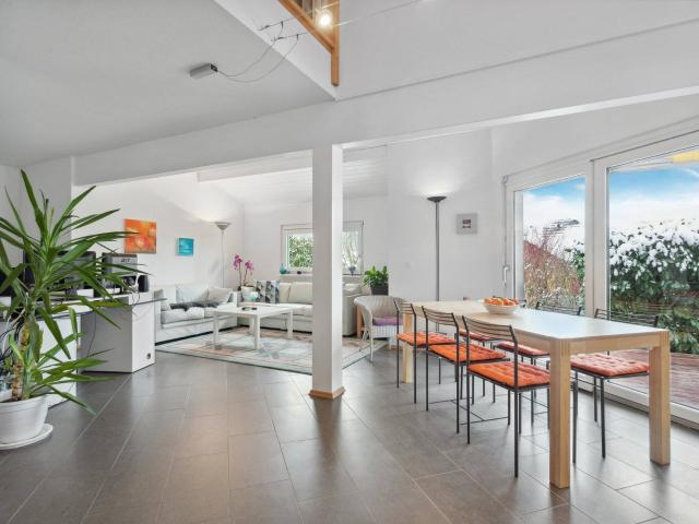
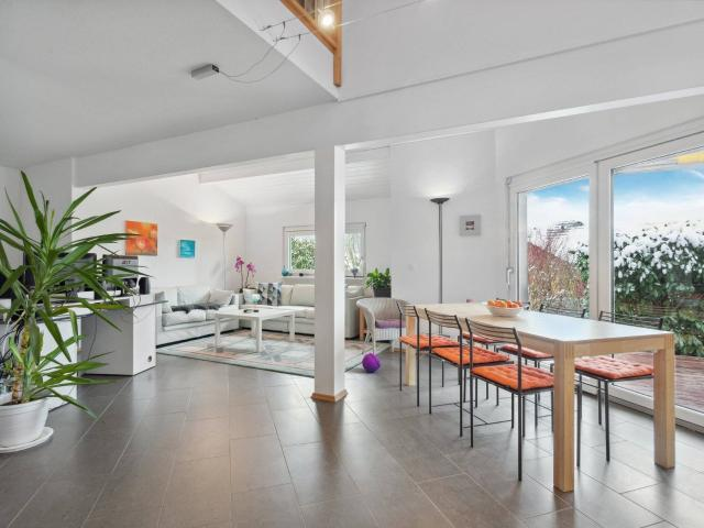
+ ball (371, 362)
